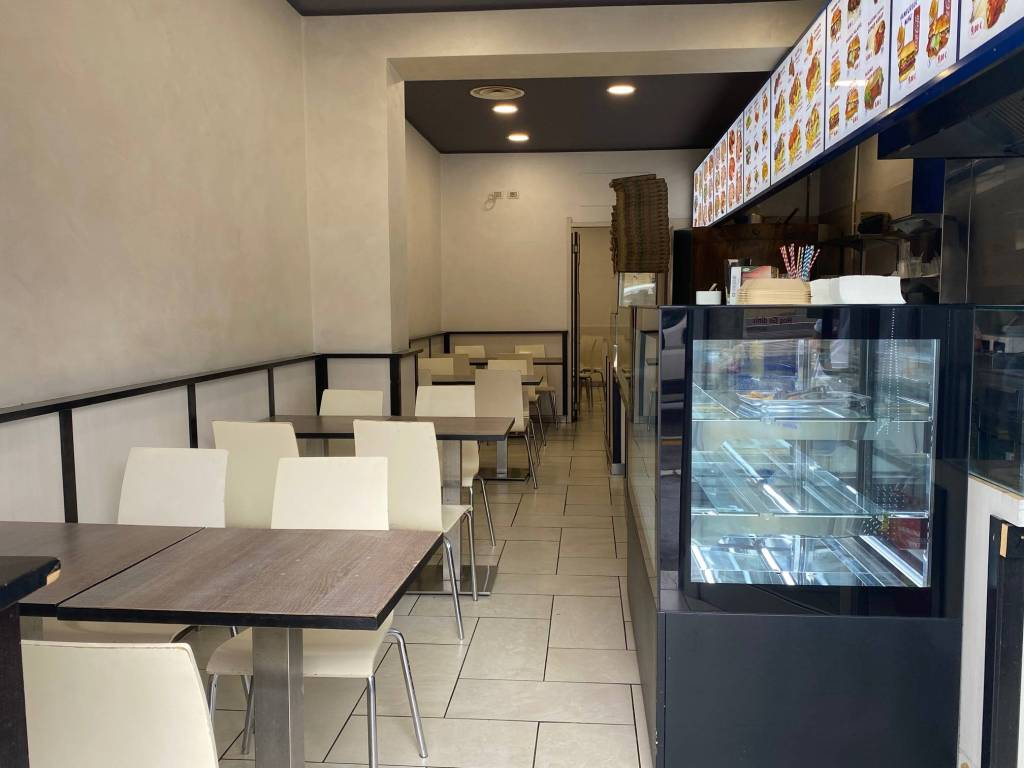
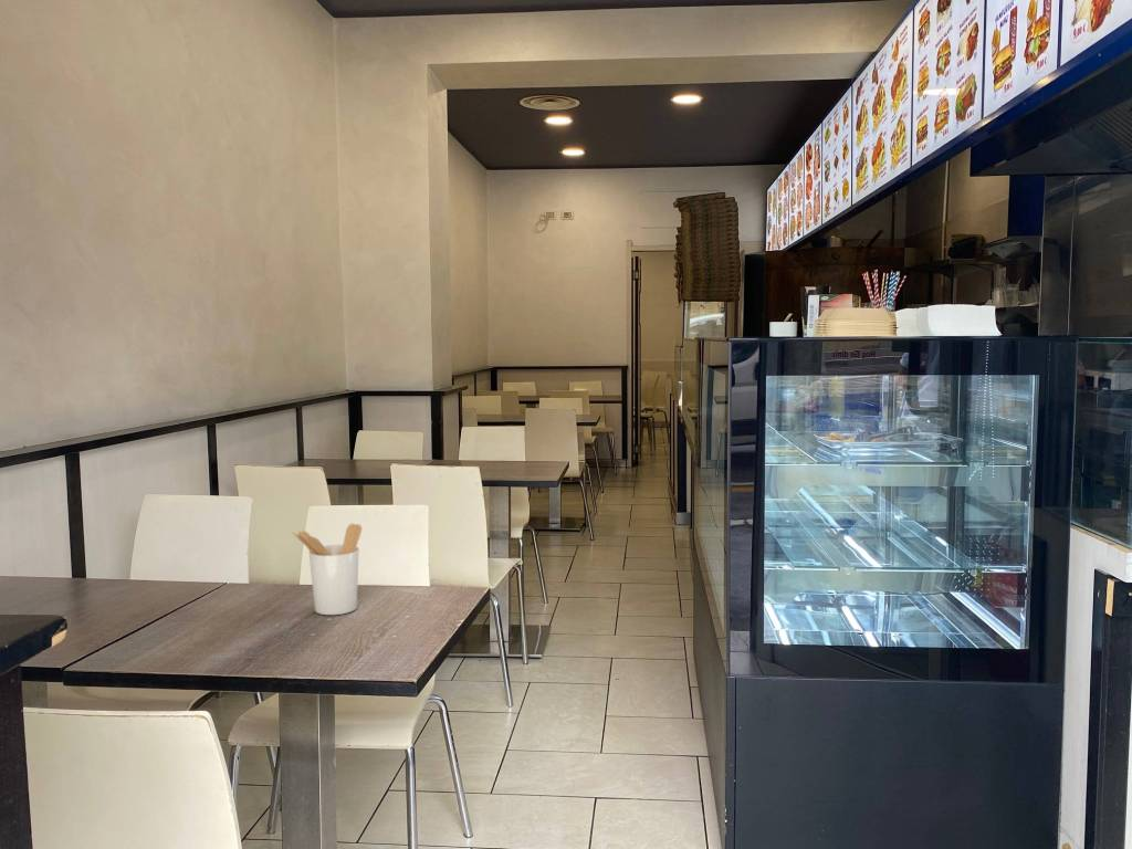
+ utensil holder (326, 567)
